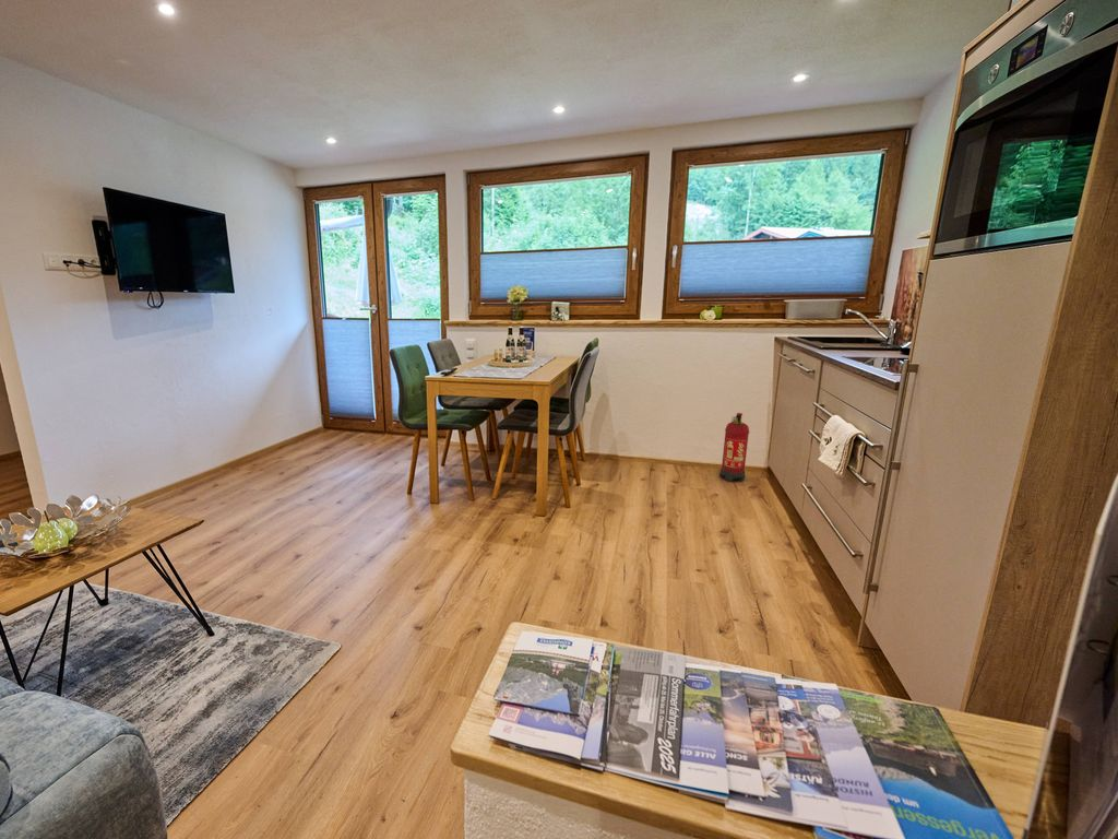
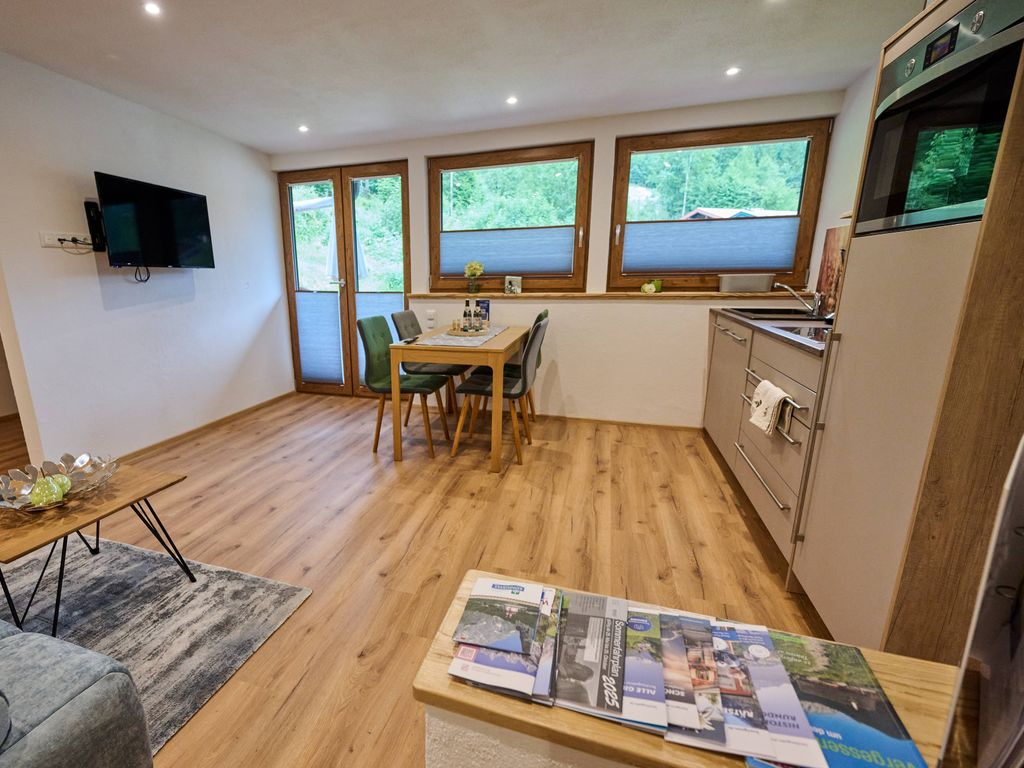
- fire extinguisher (735, 444)
